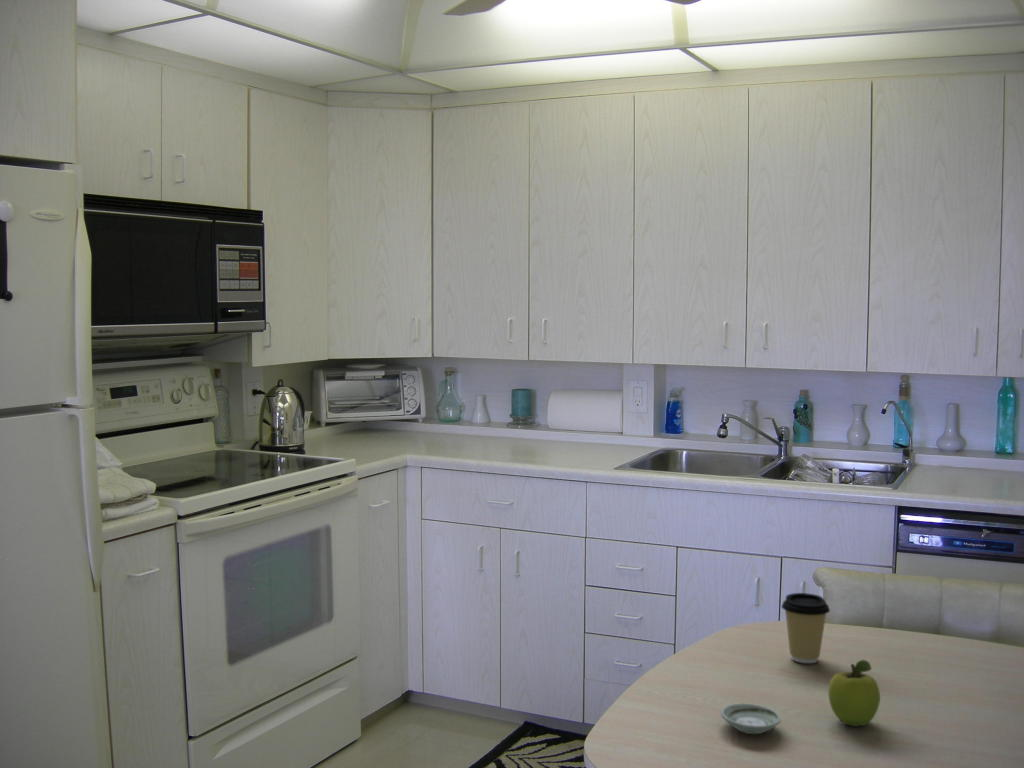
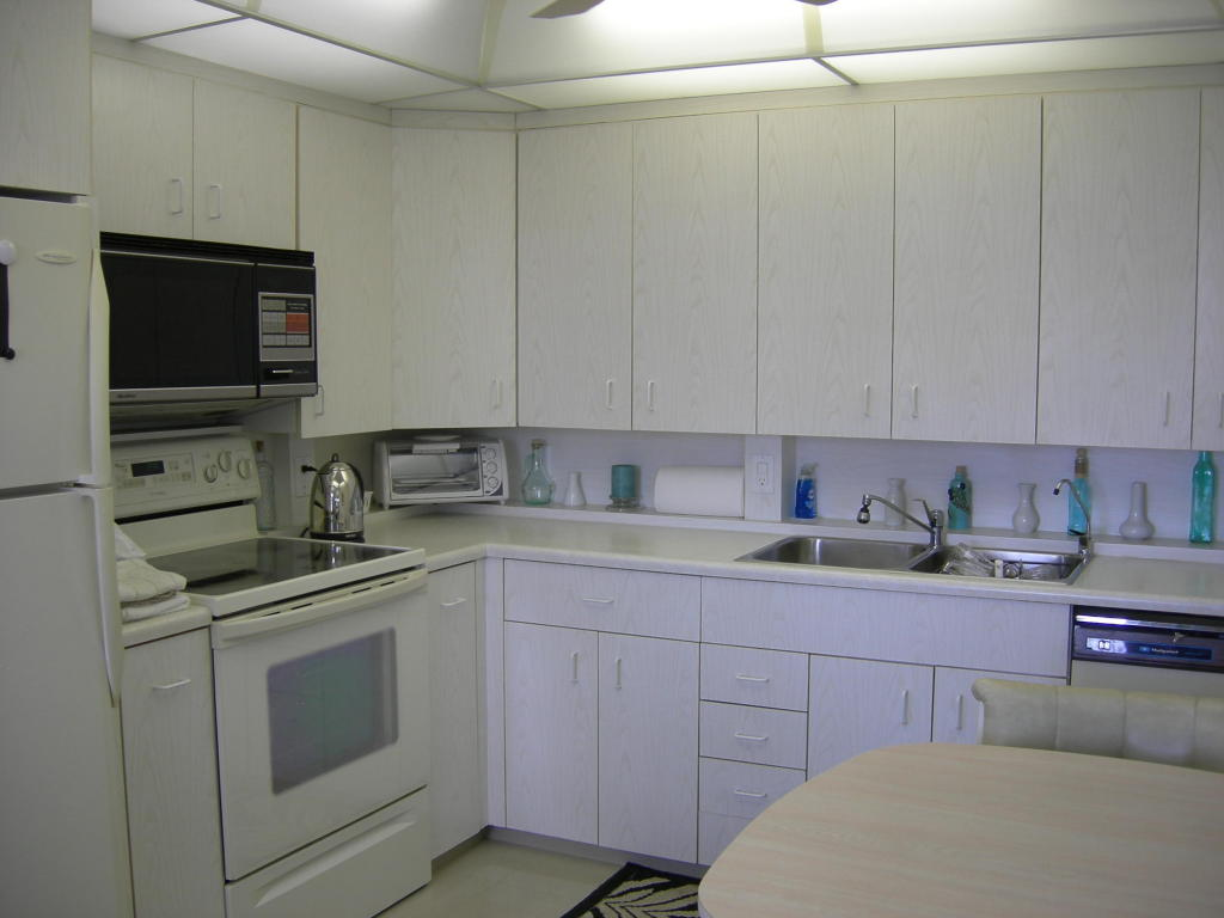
- fruit (856, 692)
- coffee cup (805, 628)
- saucer (750, 721)
